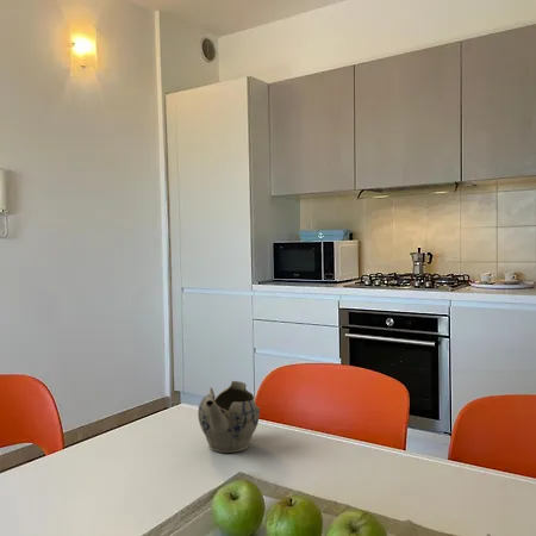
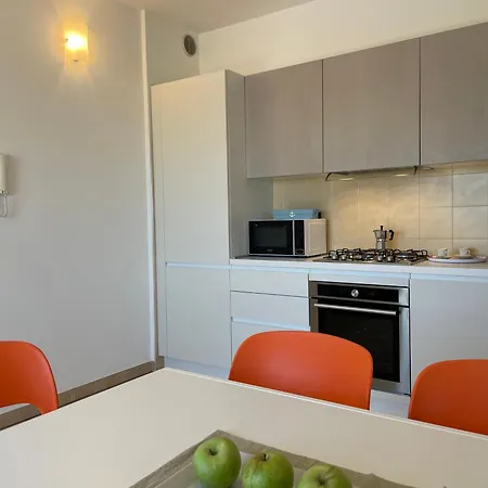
- teapot (225, 419)
